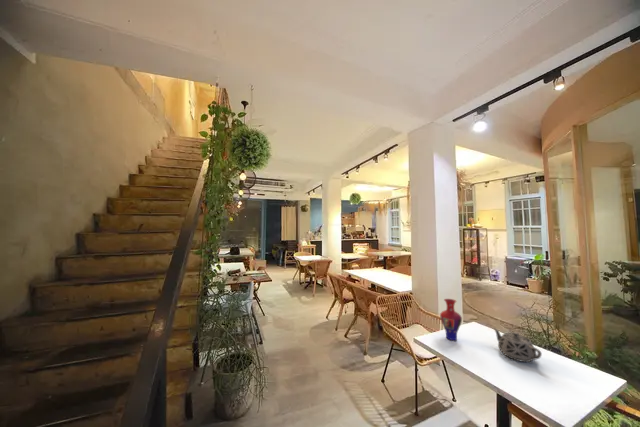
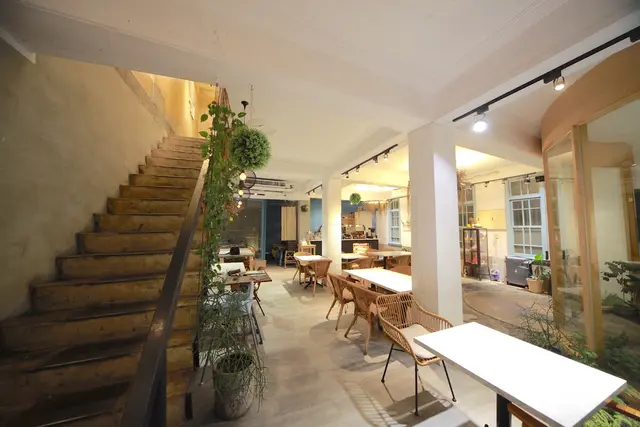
- teapot (514, 343)
- vase (450, 319)
